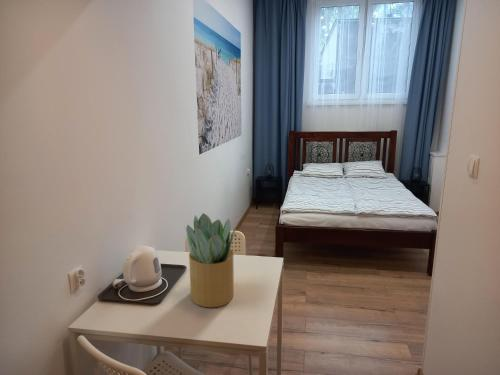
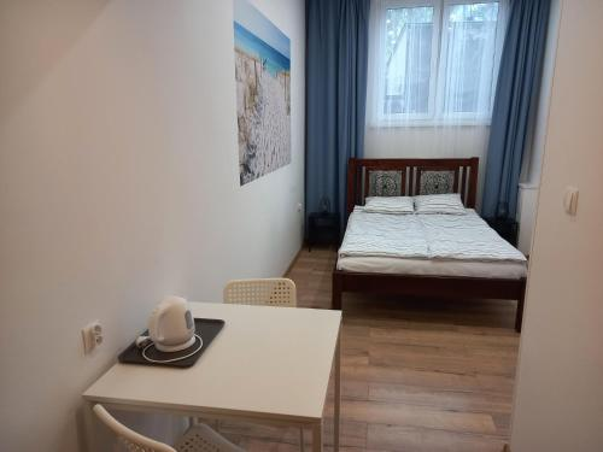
- potted plant (211, 259)
